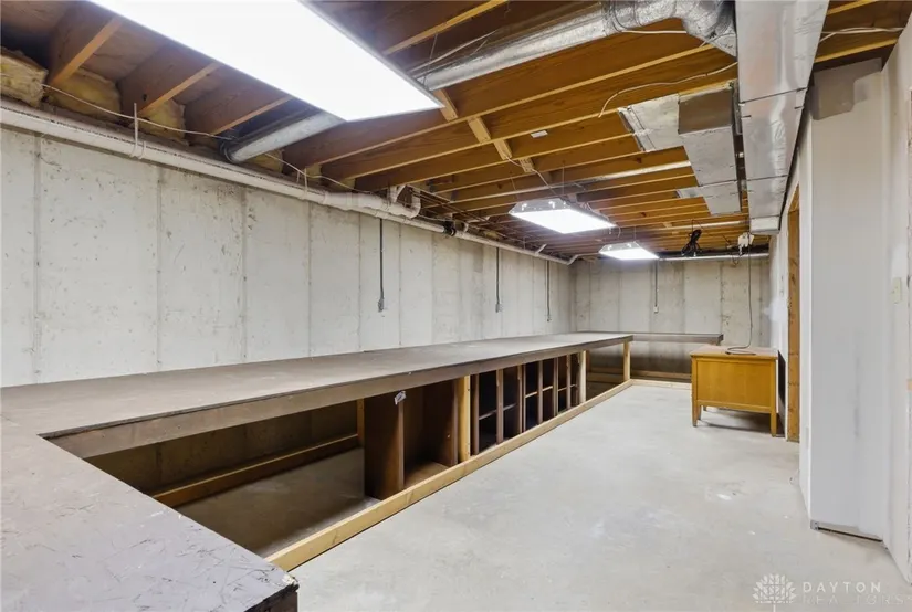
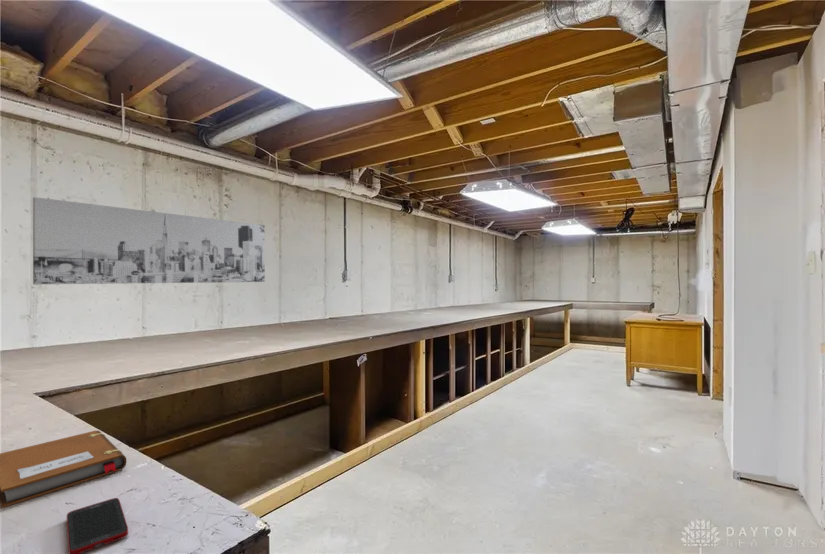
+ wall art (173, 248)
+ cell phone (96, 524)
+ notebook (60, 462)
